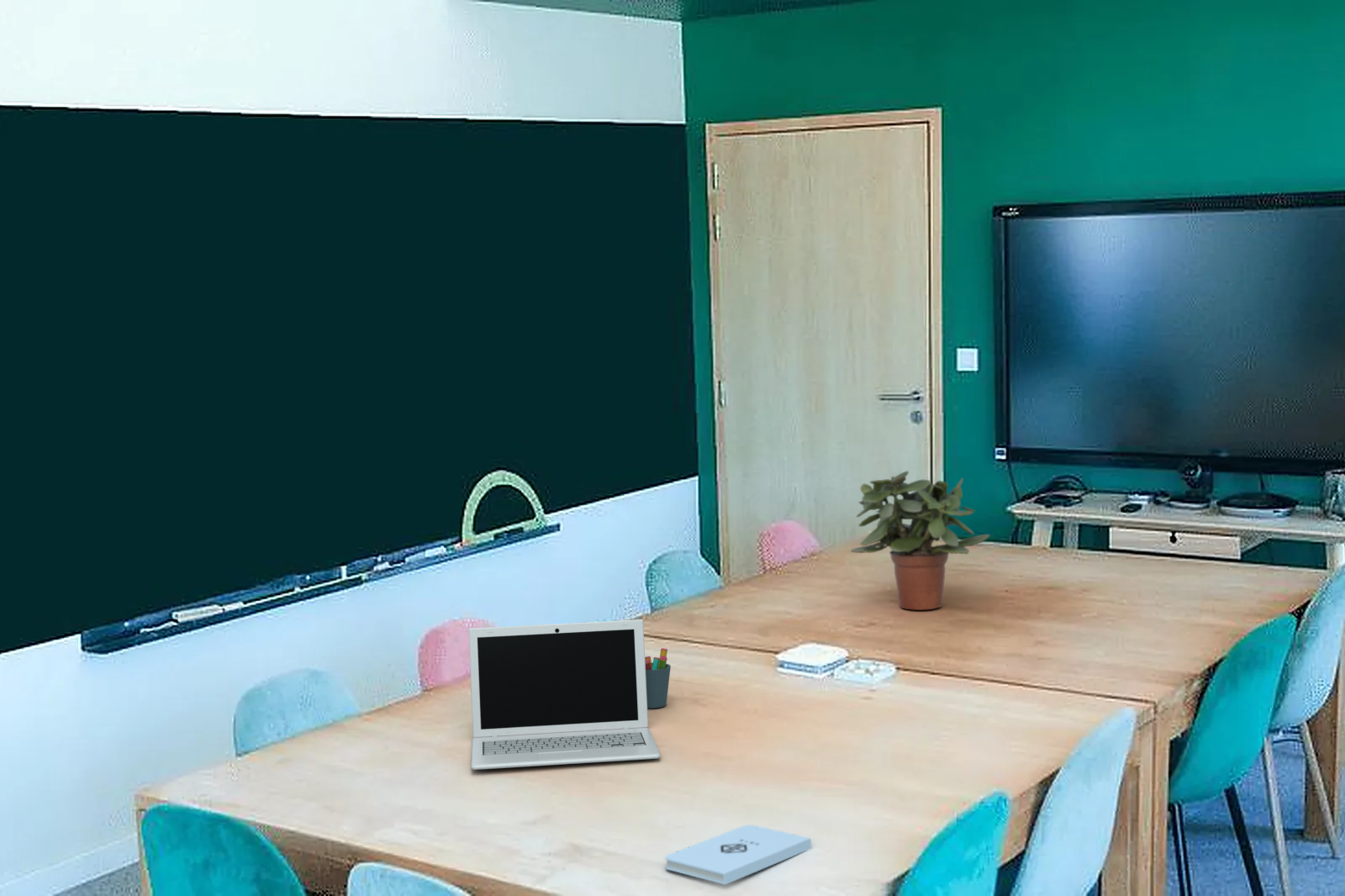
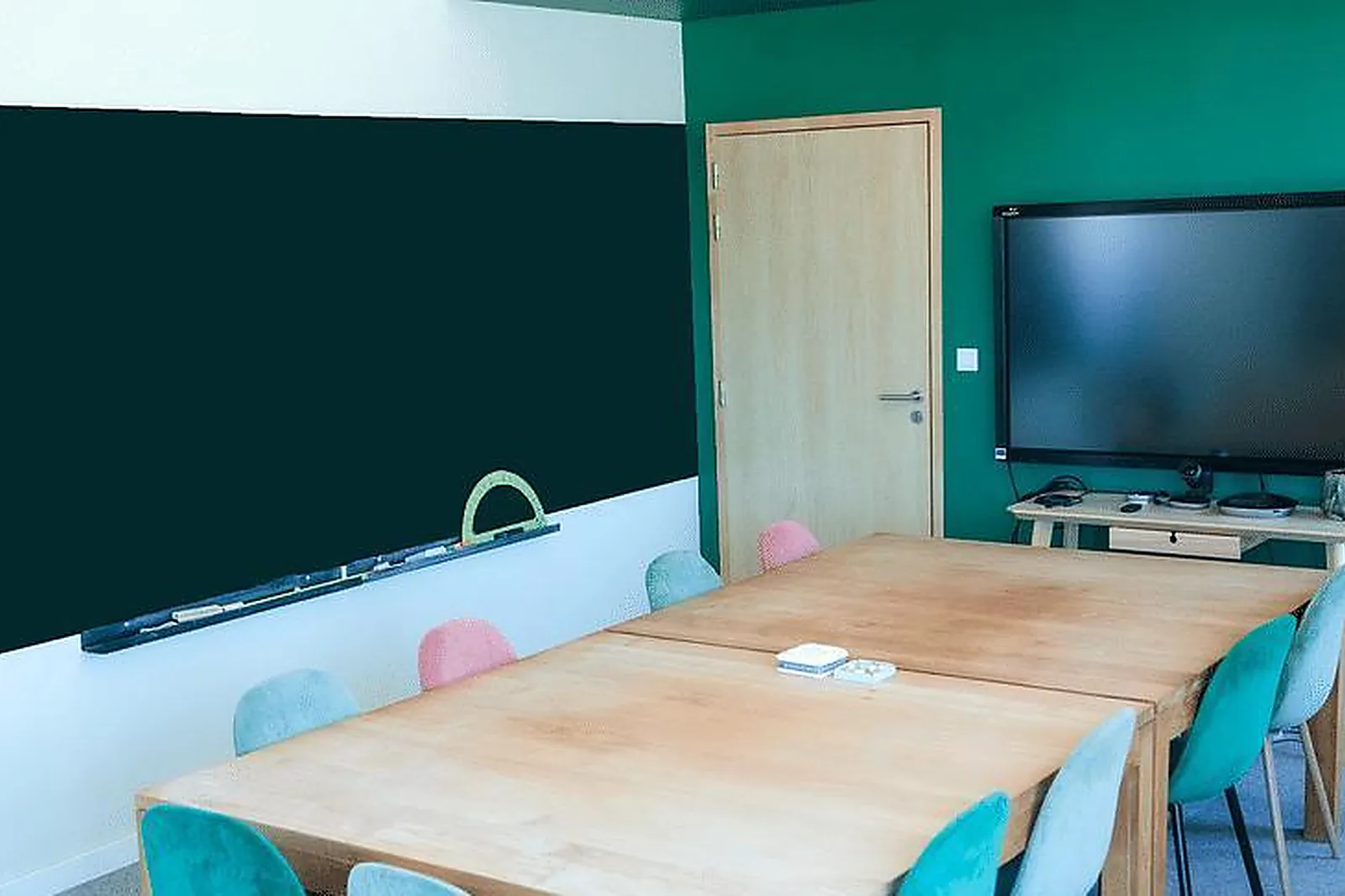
- notepad (737, 852)
- pen holder (652, 675)
- potted plant (920, 538)
- laptop (561, 692)
